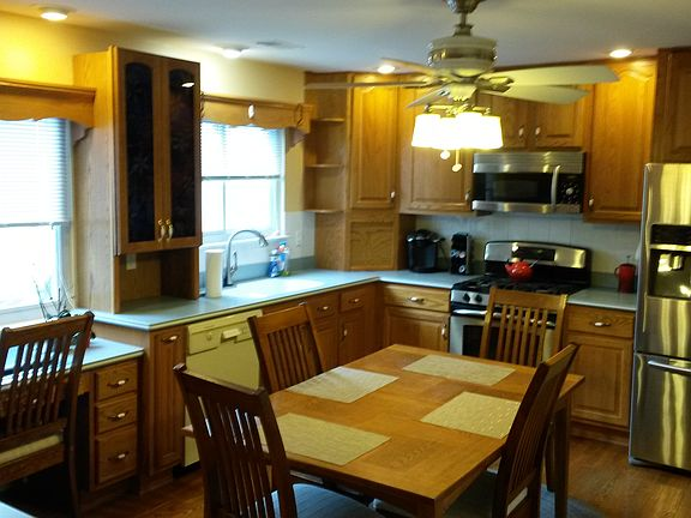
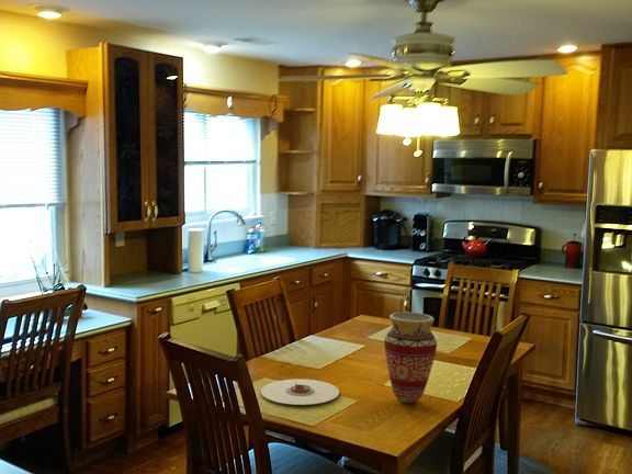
+ plate (300, 388)
+ vase (409, 358)
